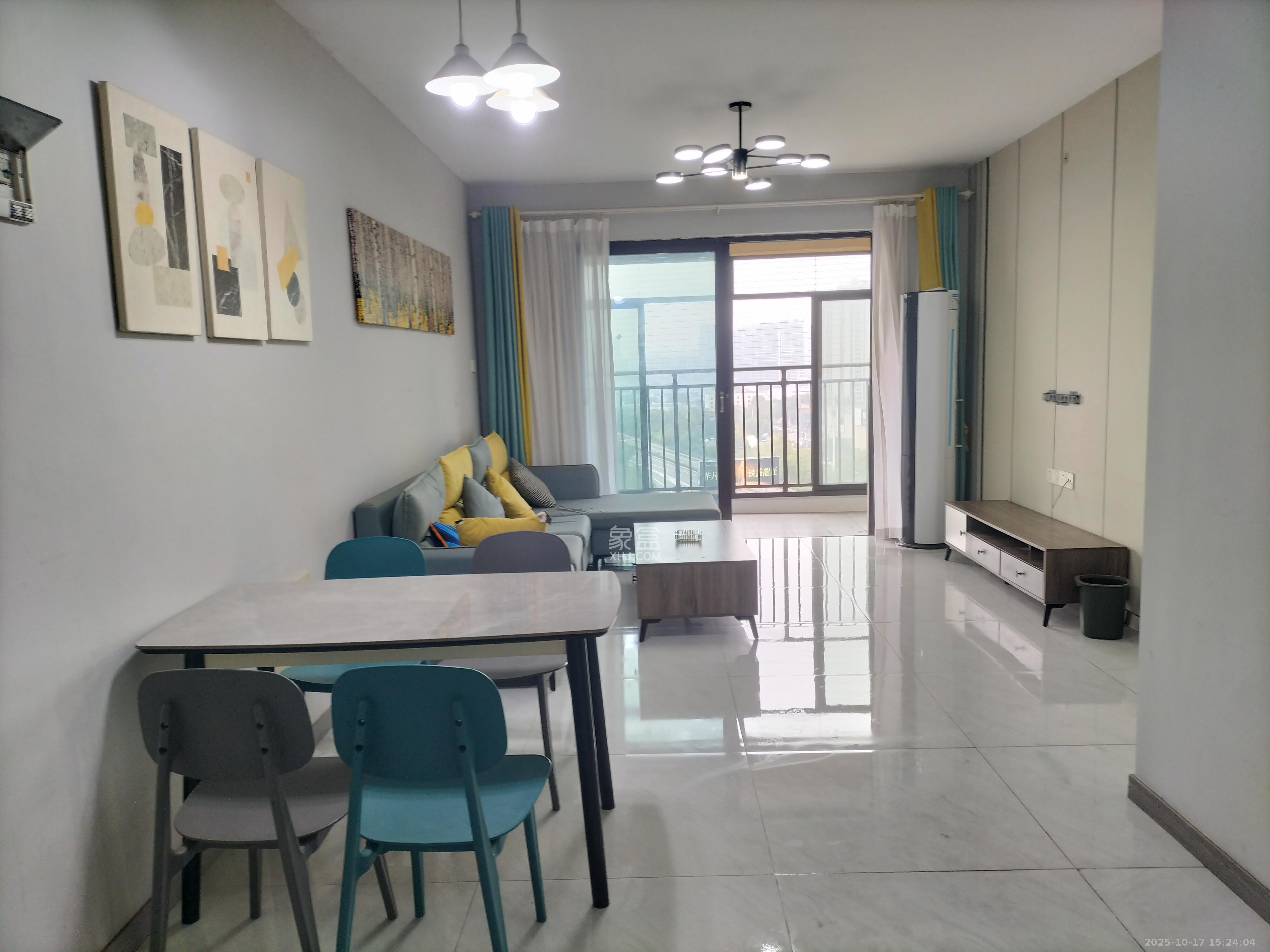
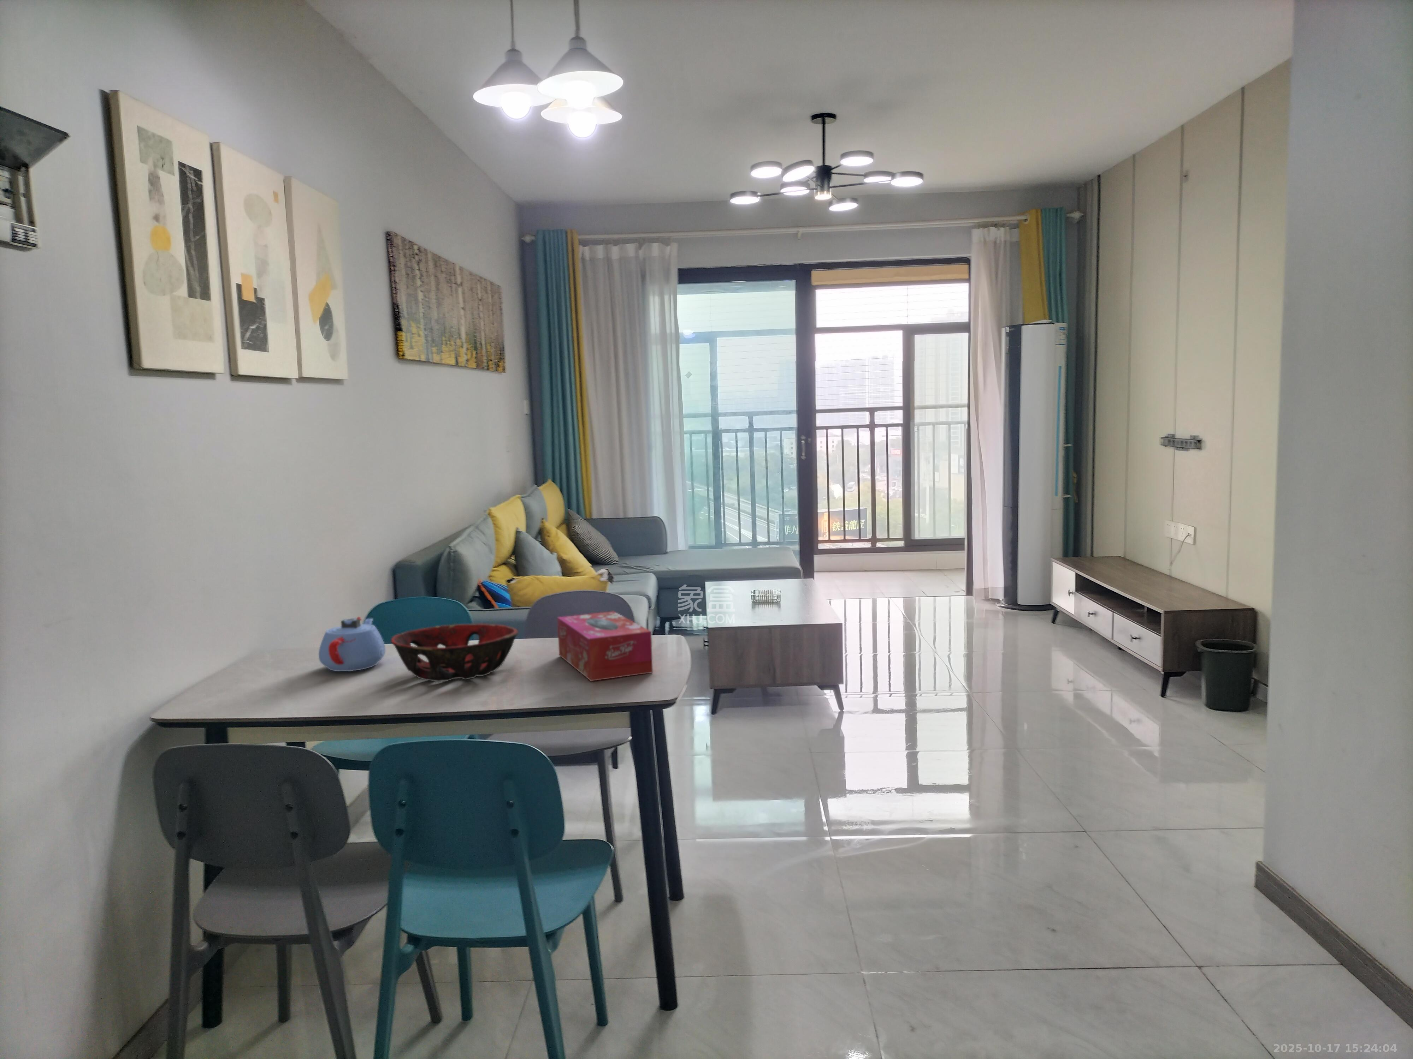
+ tissue box (603, 643)
+ decorative bowl (457, 653)
+ teapot (354, 642)
